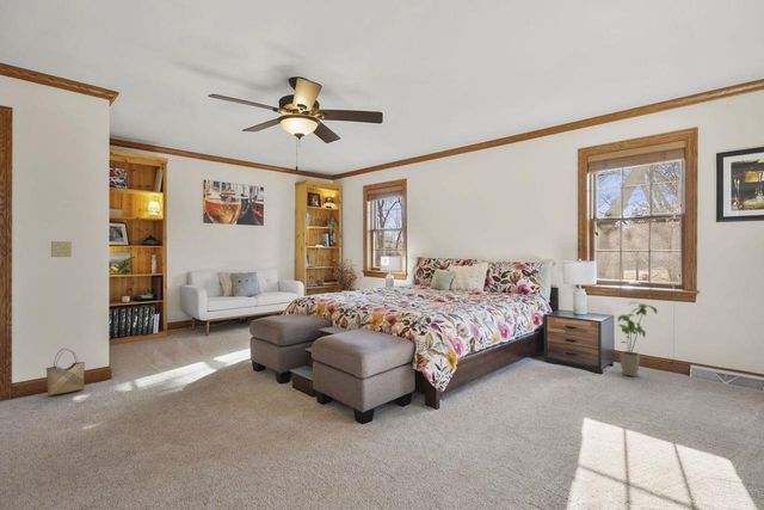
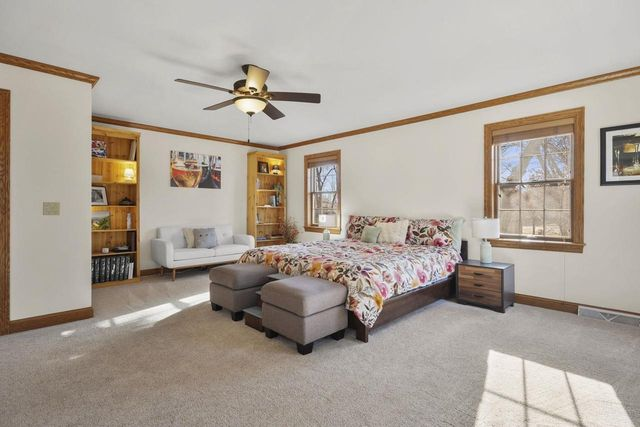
- woven basket (66, 370)
- house plant (635, 338)
